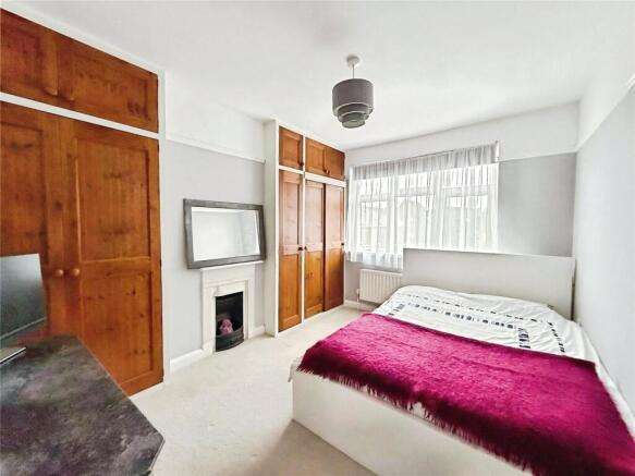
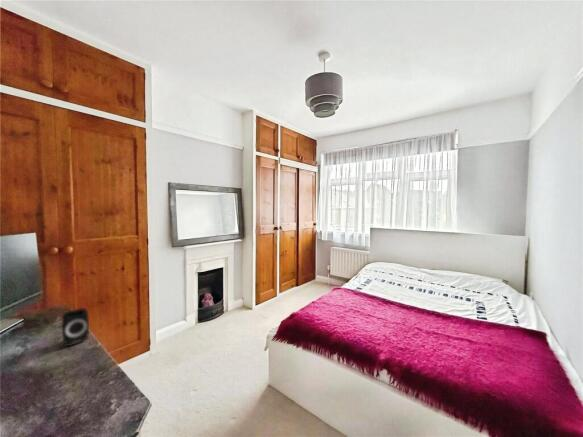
+ speaker (74, 324)
